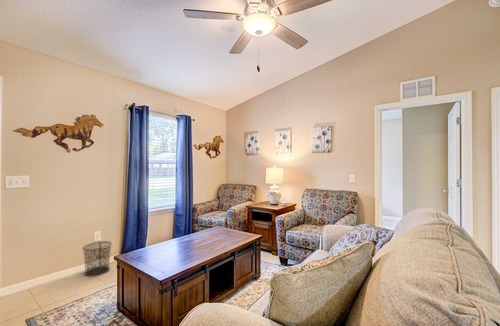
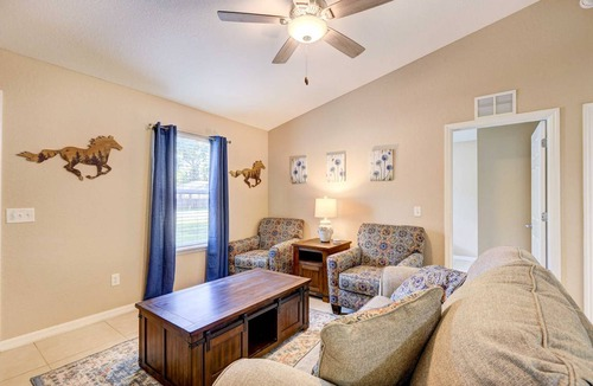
- waste bin (97, 258)
